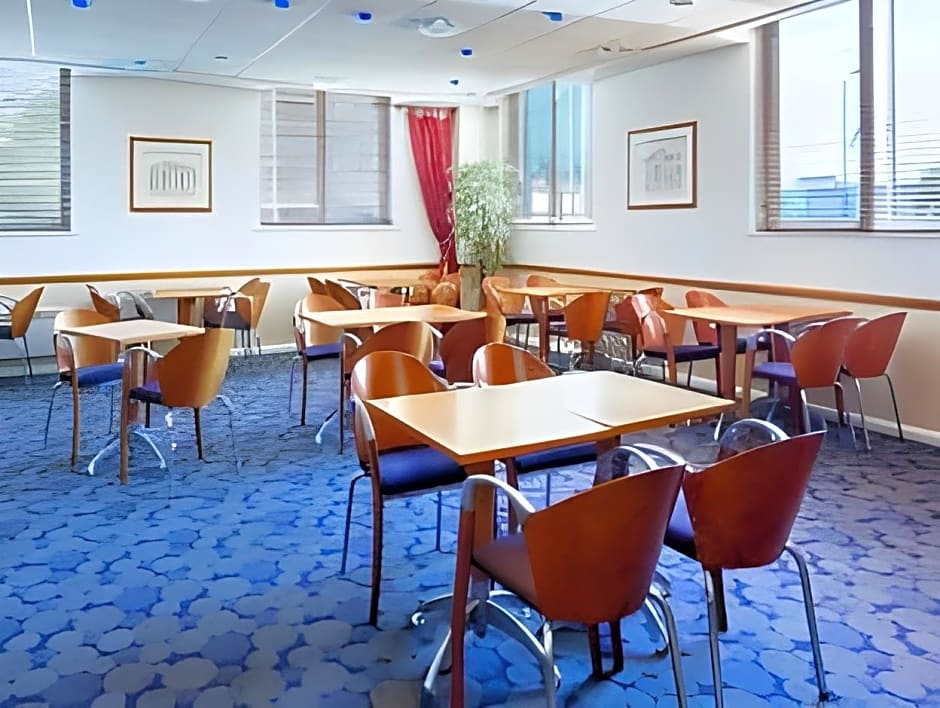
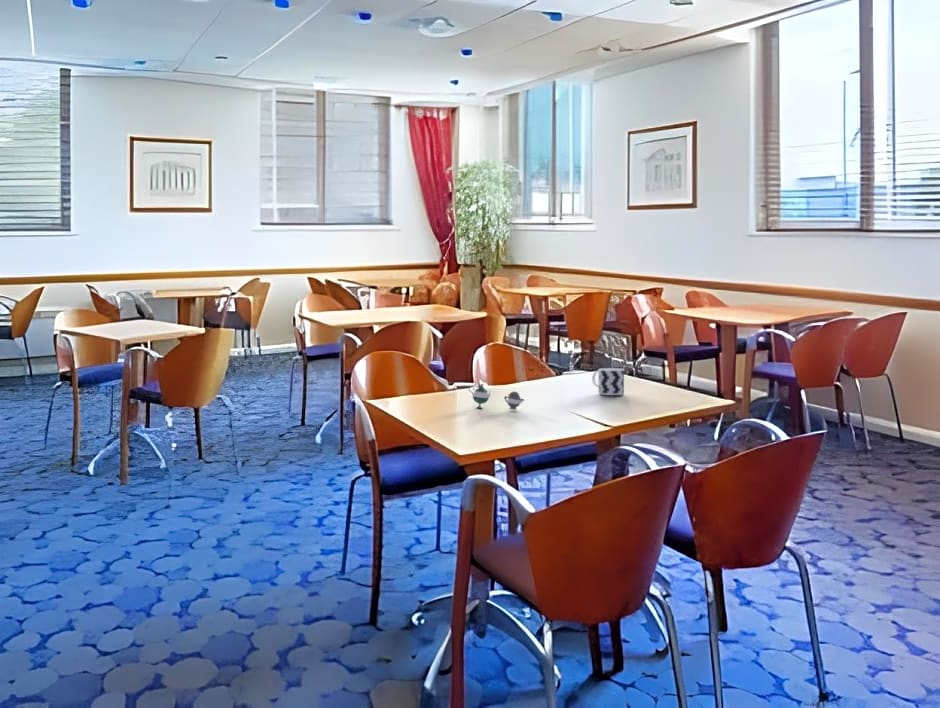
+ cup (607, 381)
+ teapot (489, 396)
